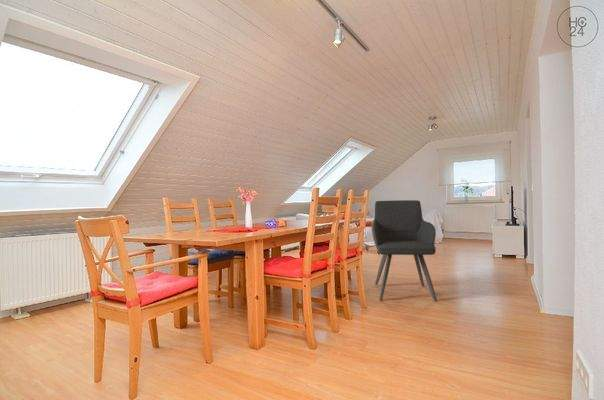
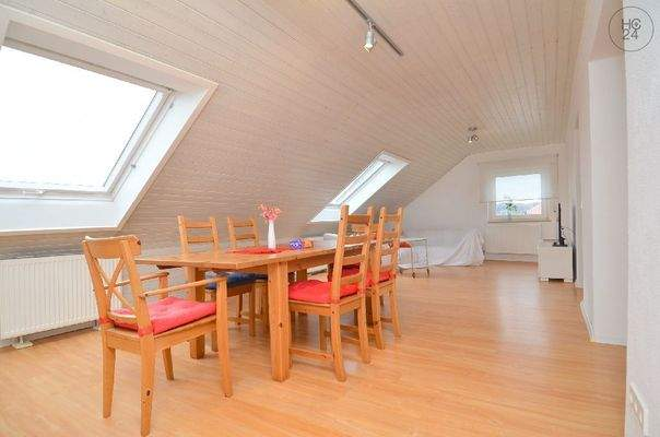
- armchair (401, 246)
